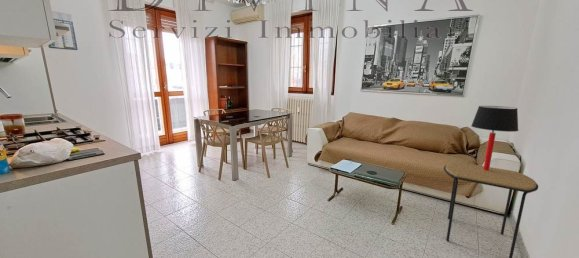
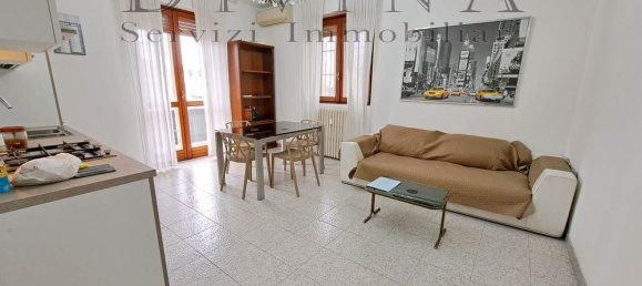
- table lamp (491, 139)
- side table (485, 184)
